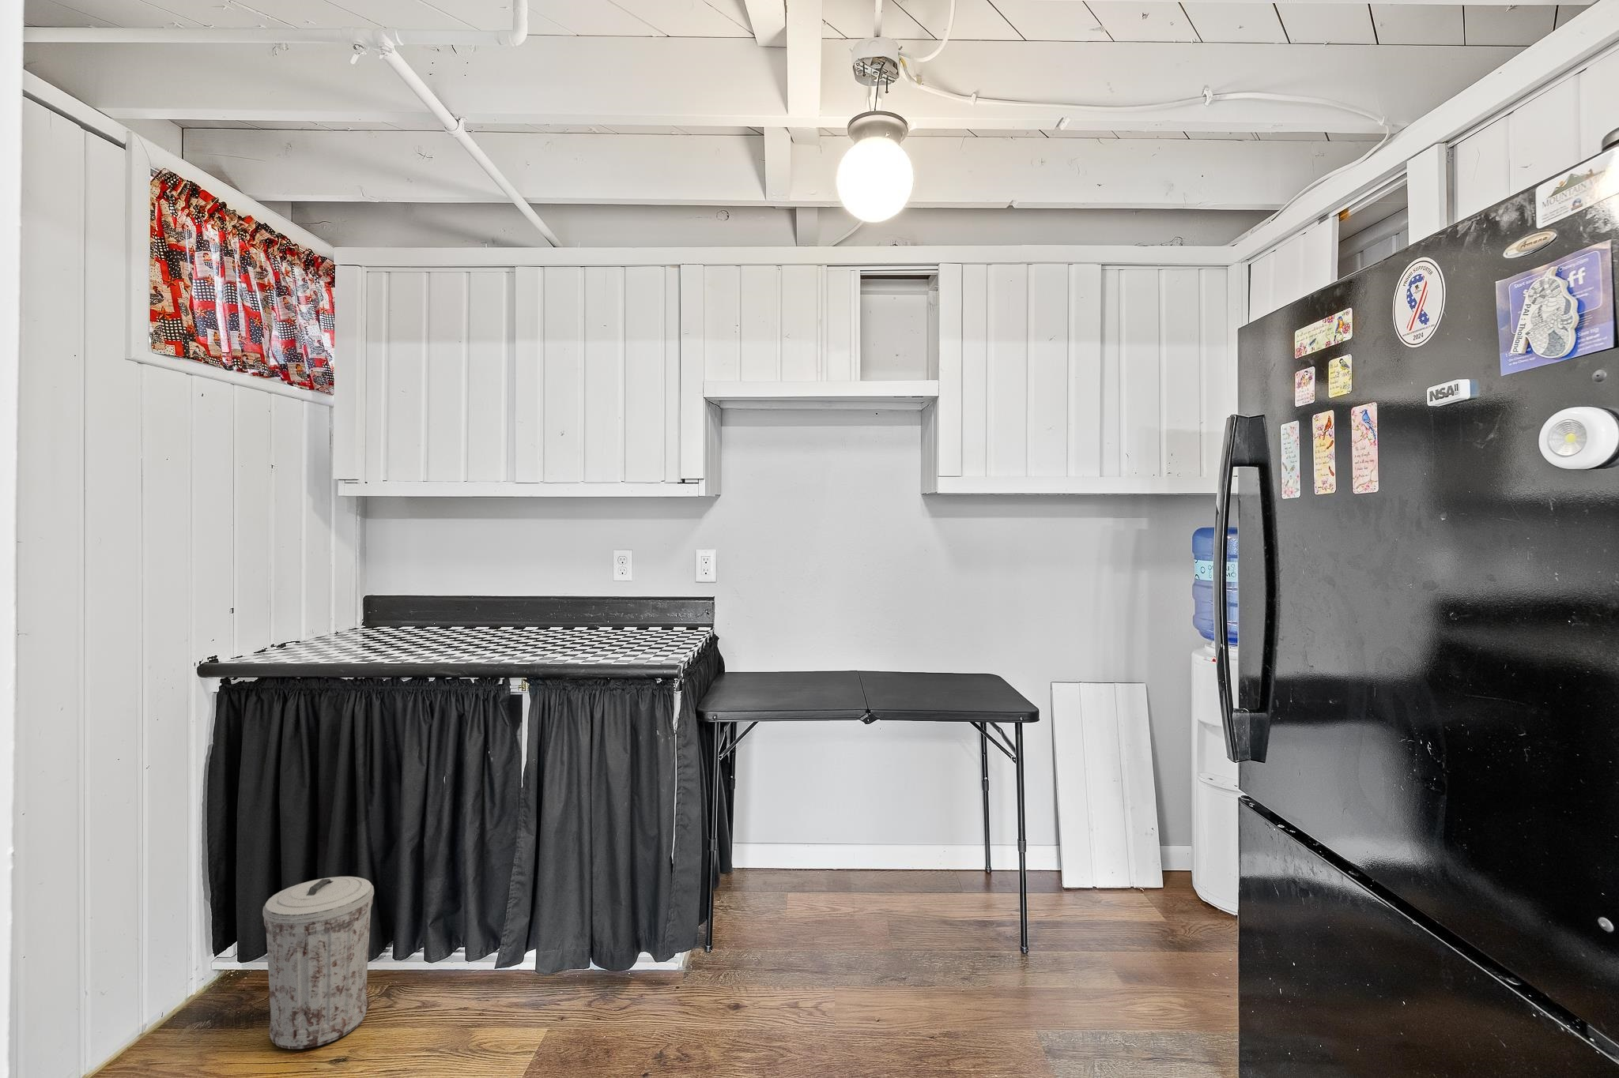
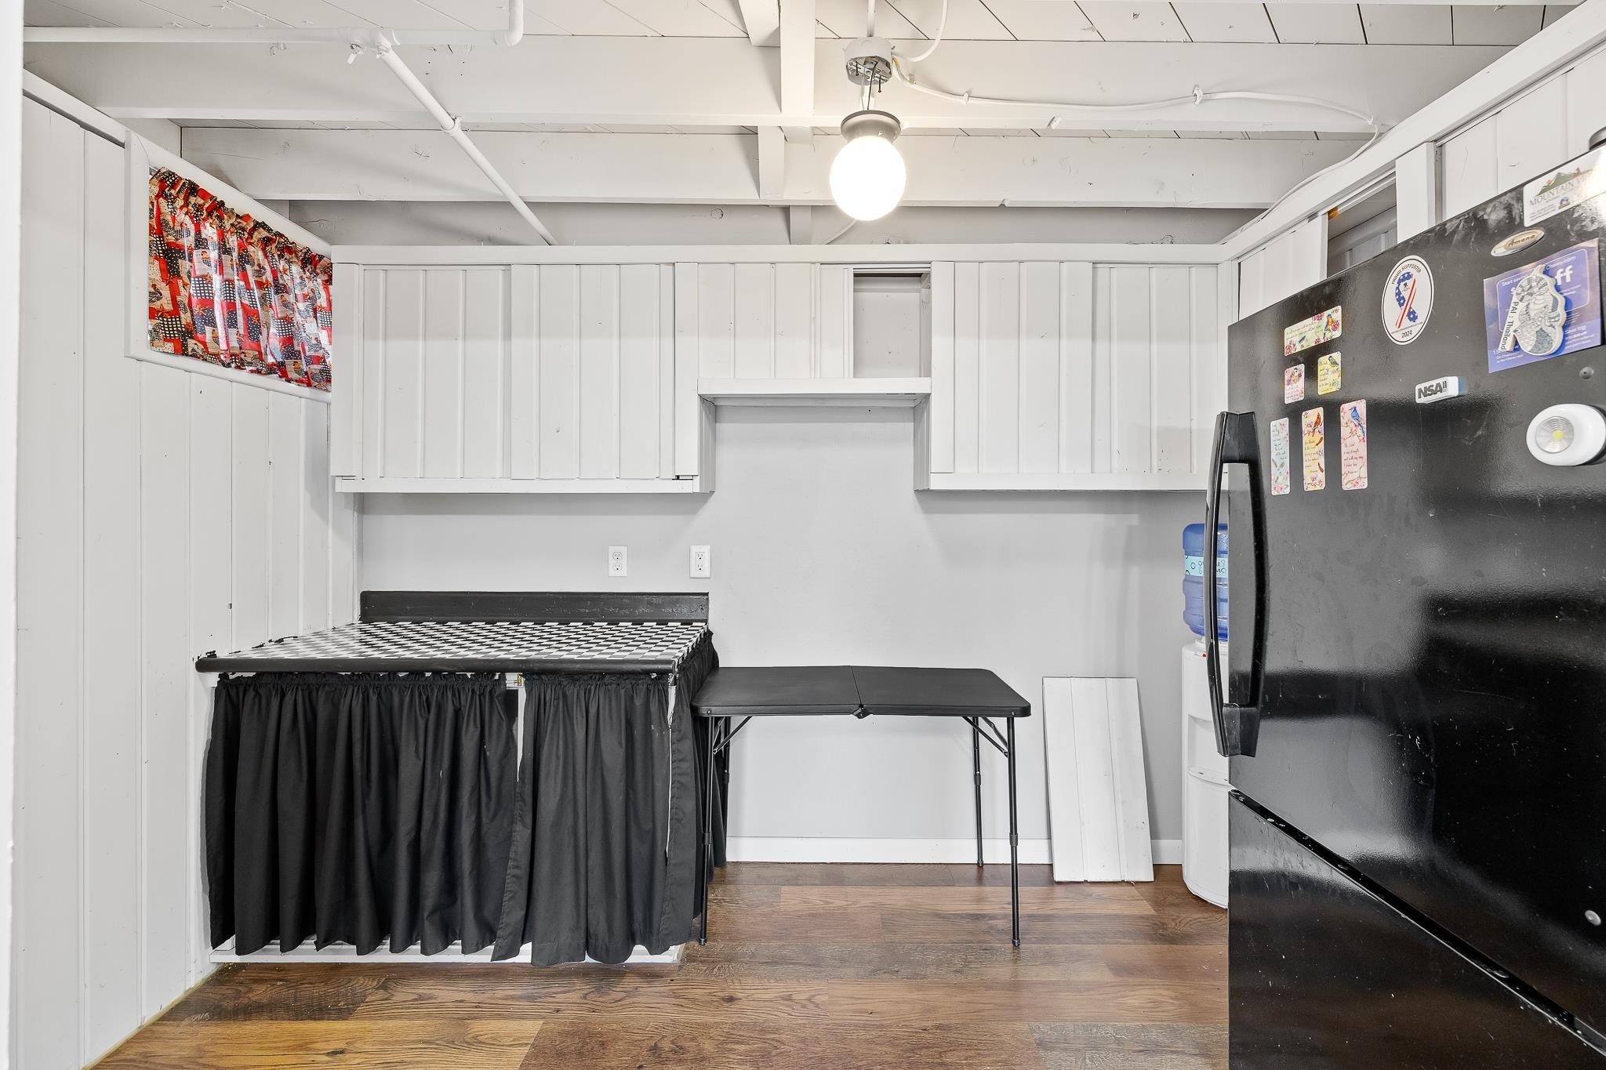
- trash can (319, 953)
